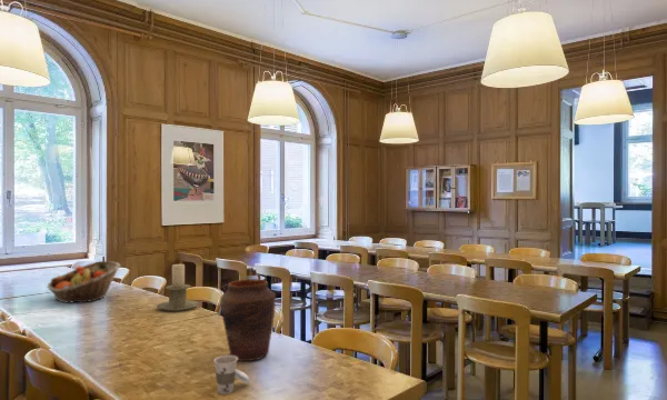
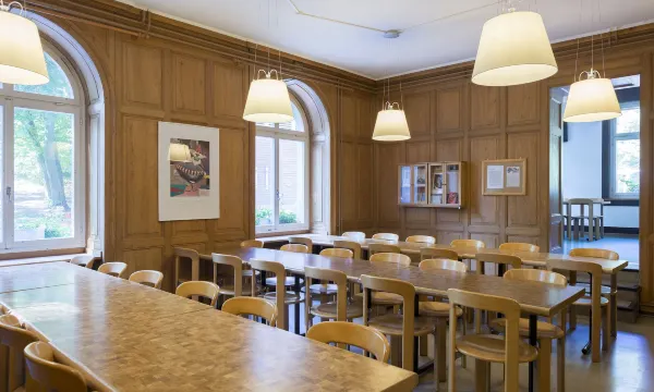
- candle holder (178, 286)
- vase (248, 318)
- fruit basket (84, 280)
- cup (231, 372)
